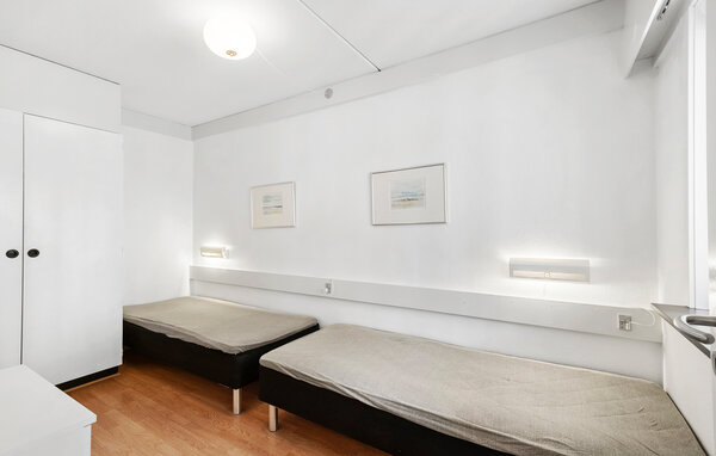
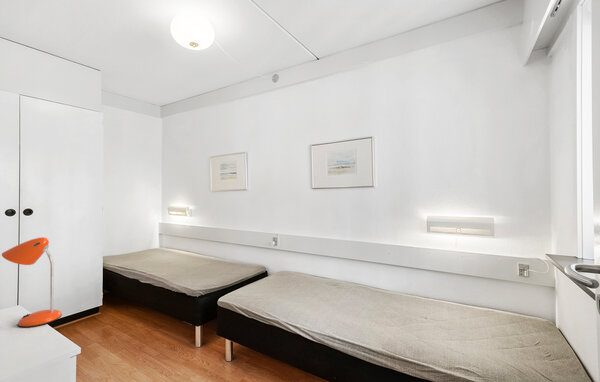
+ desk lamp (31, 264)
